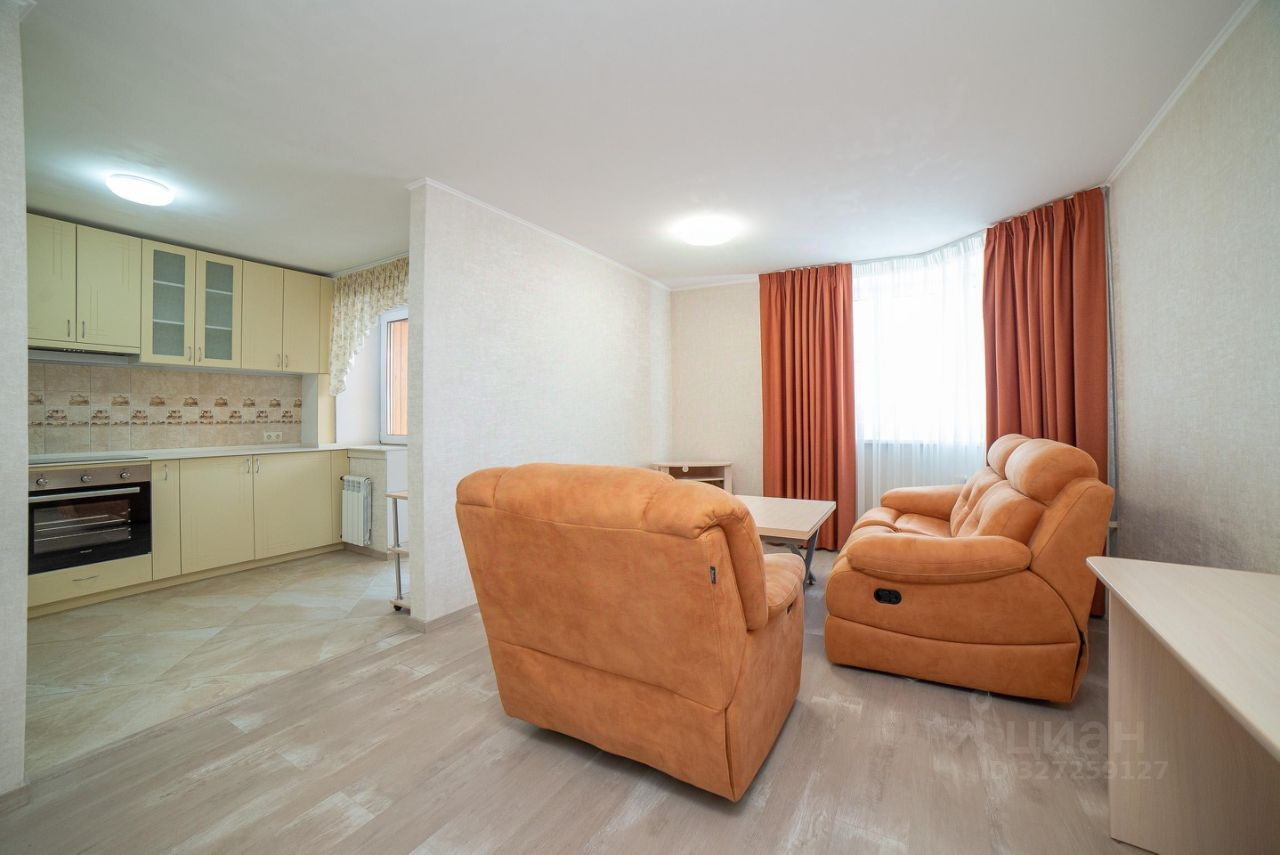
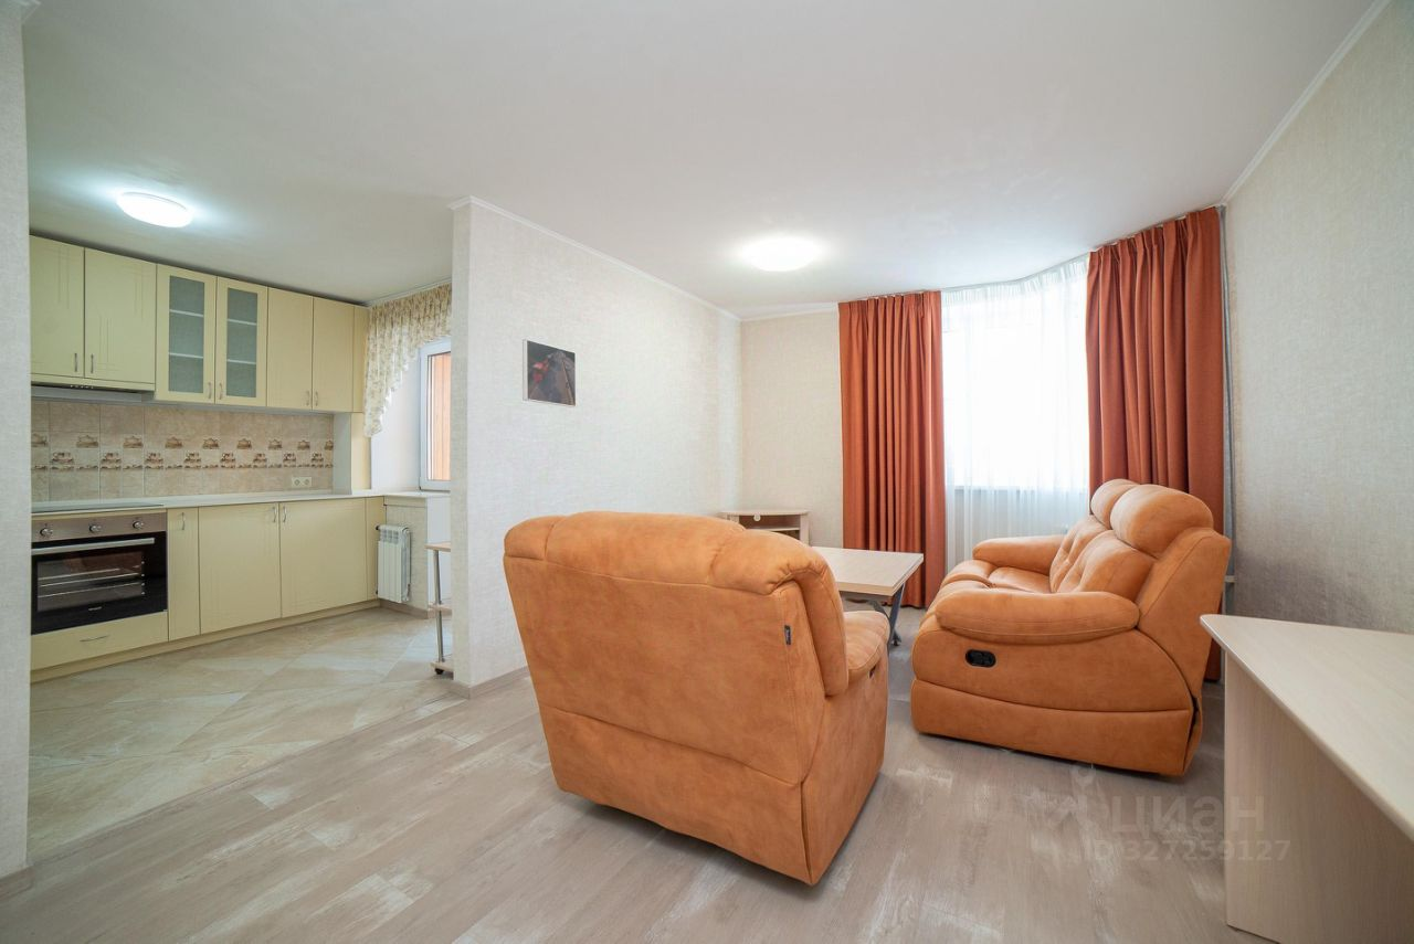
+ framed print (550, 374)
